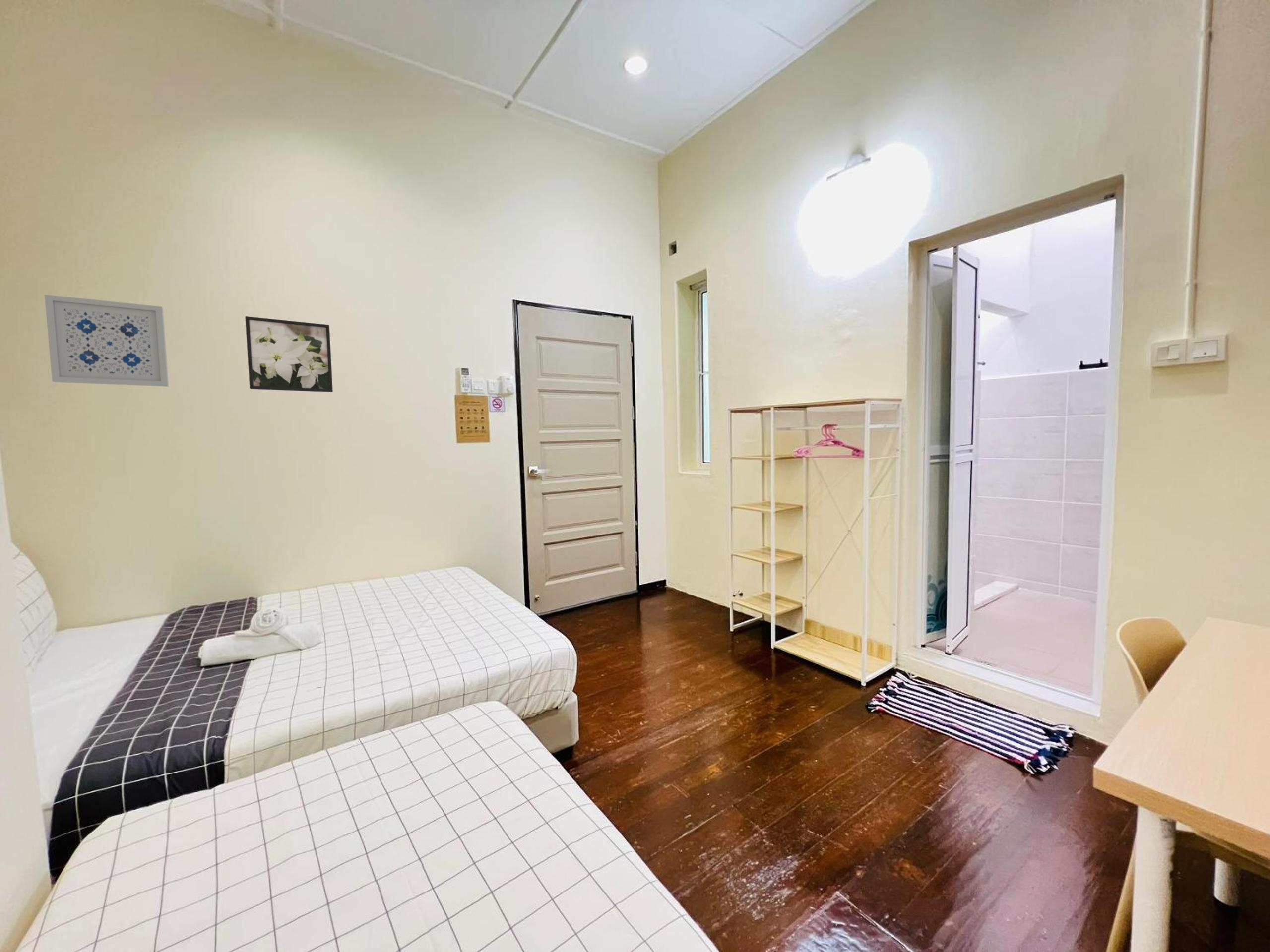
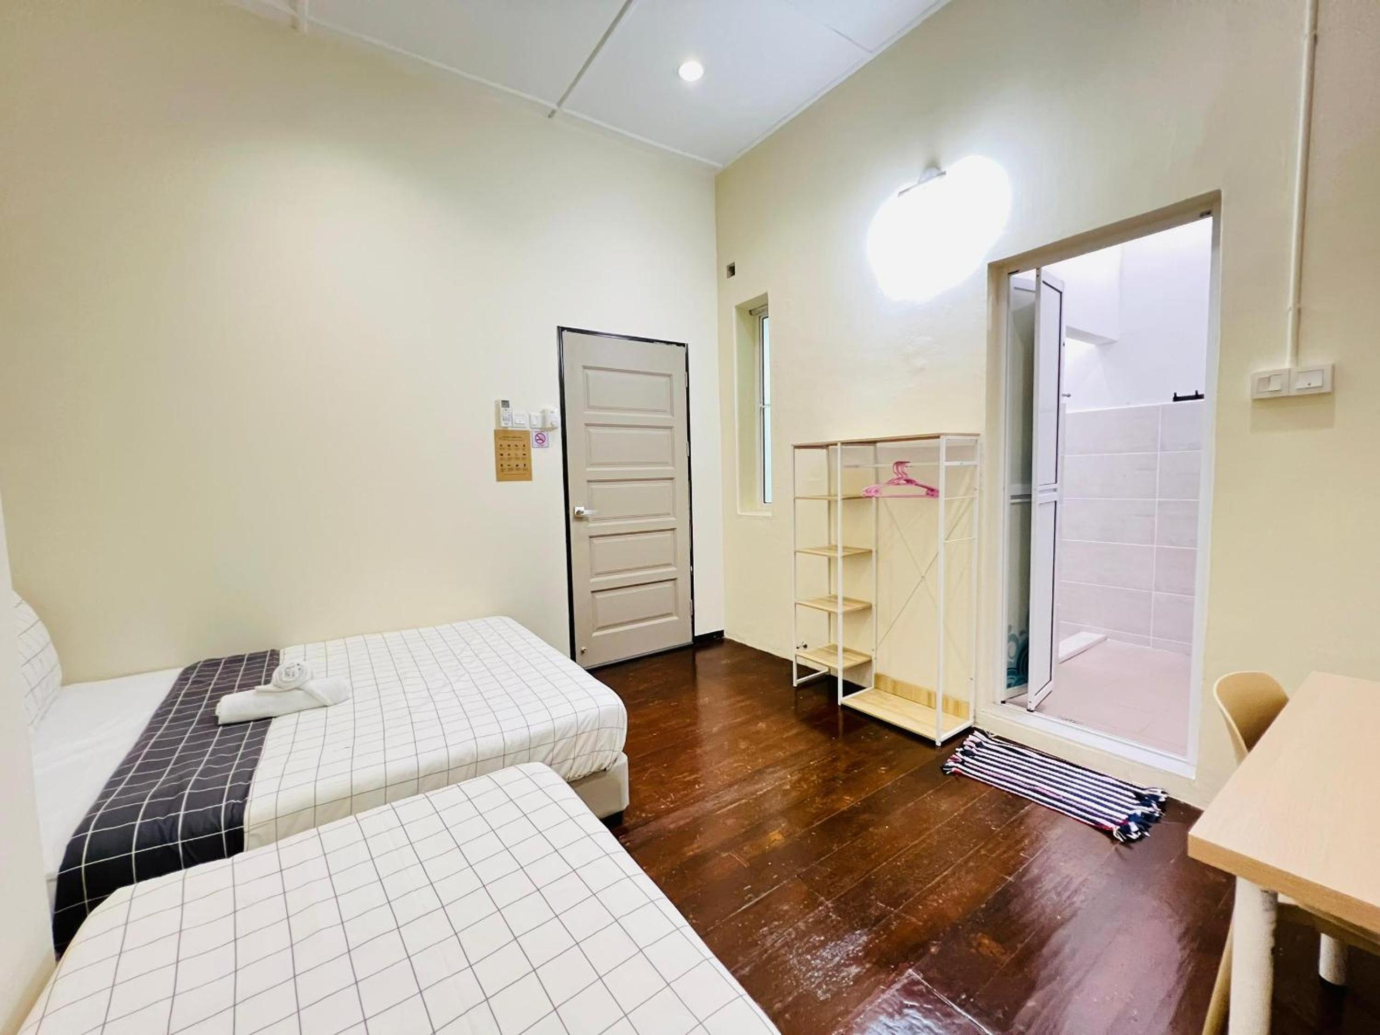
- wall art (110, 343)
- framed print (291, 356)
